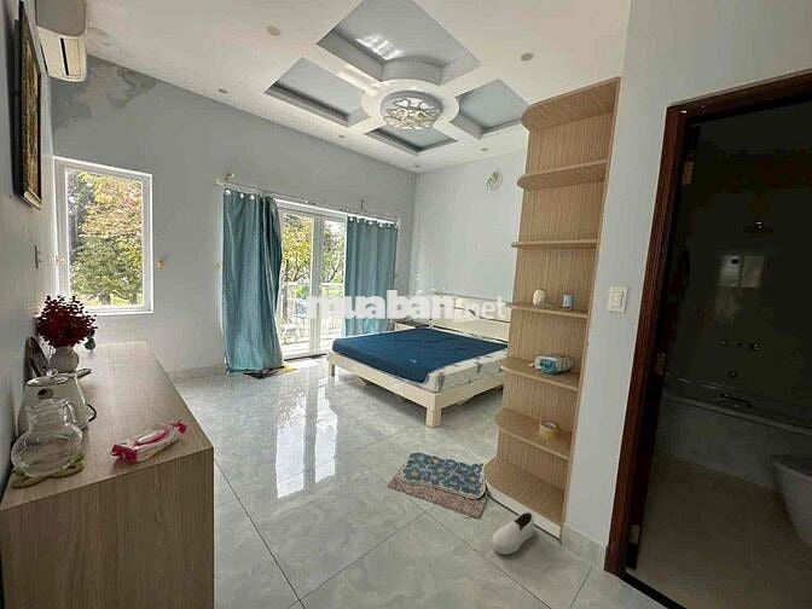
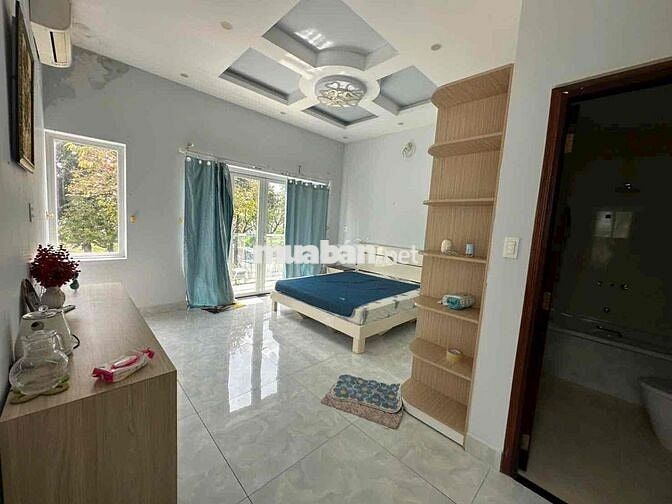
- shoe (514, 529)
